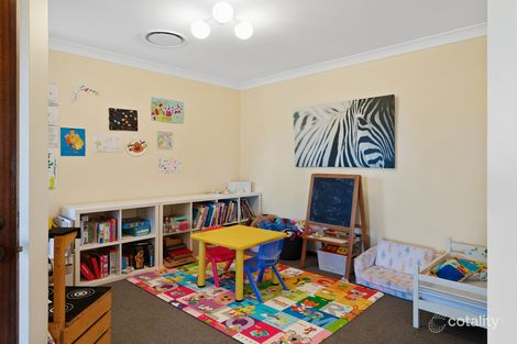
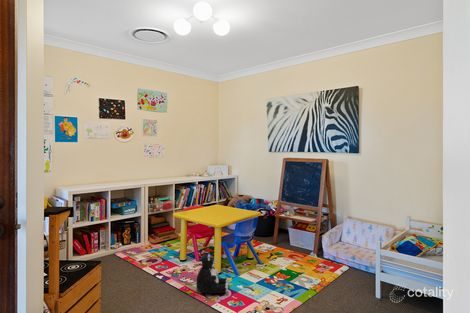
+ plush toy (212, 272)
